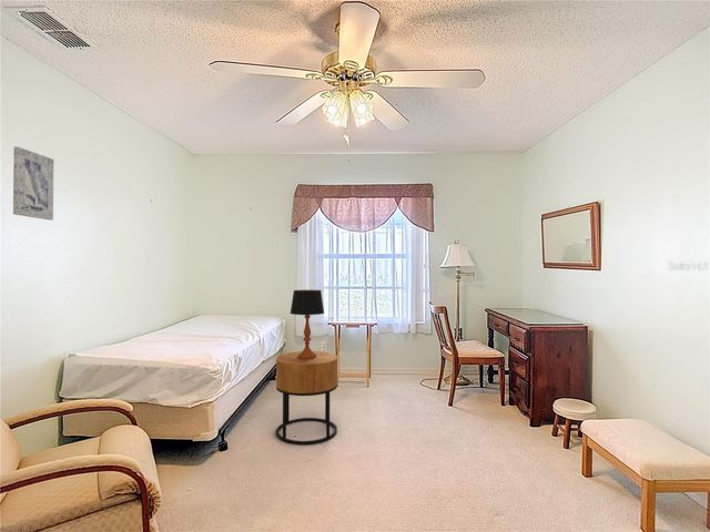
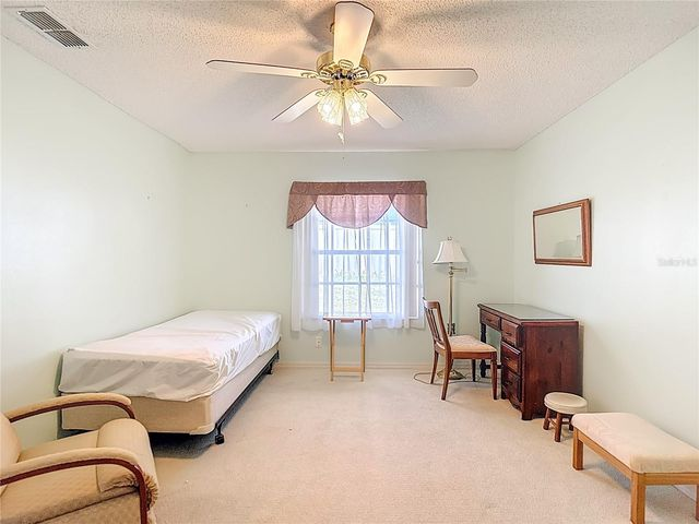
- table lamp (307, 323)
- side table (306, 393)
- wall art (34, 185)
